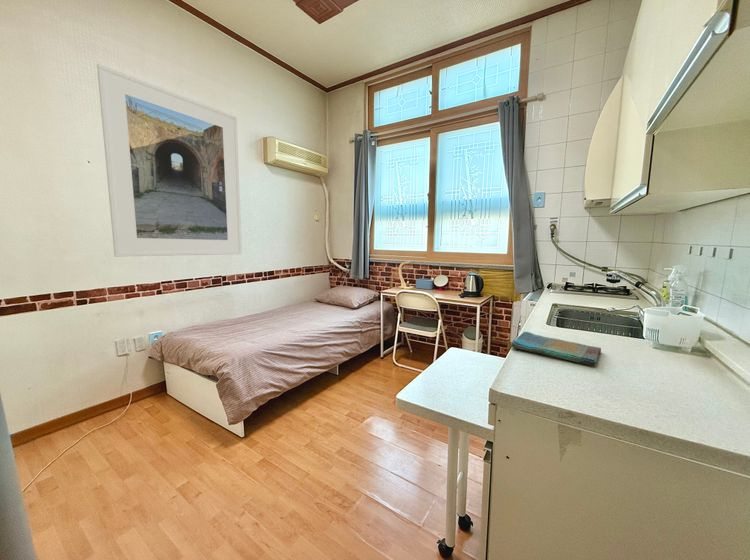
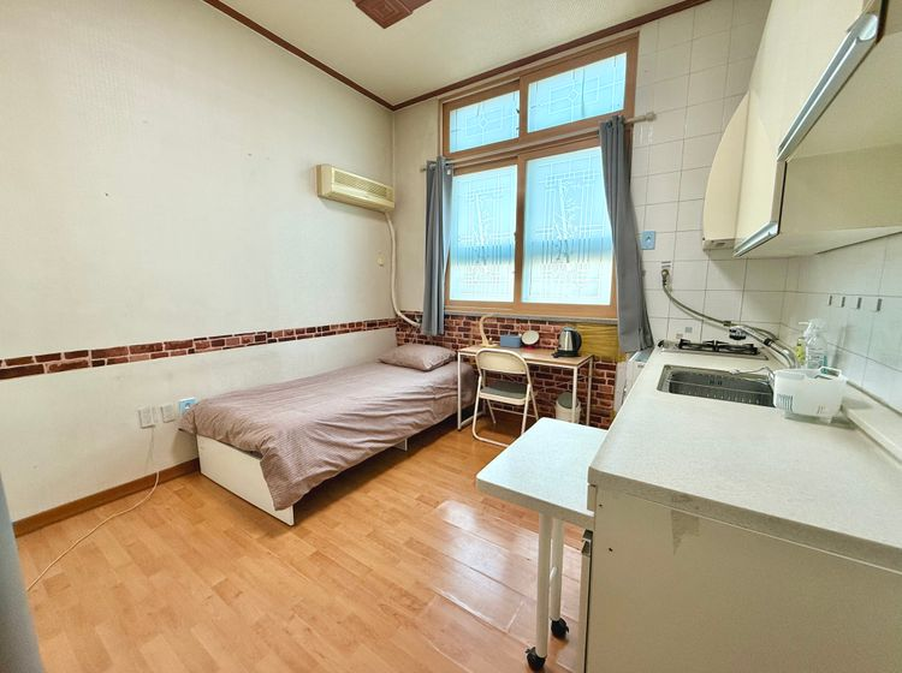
- dish towel (554, 346)
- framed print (183, 177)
